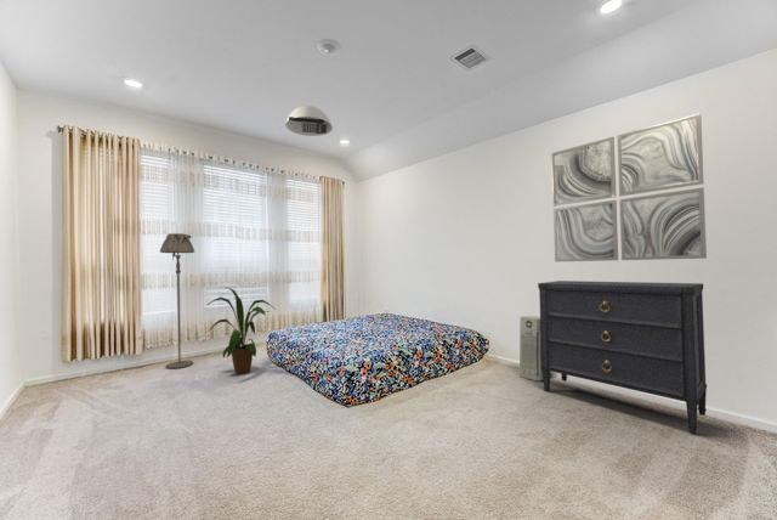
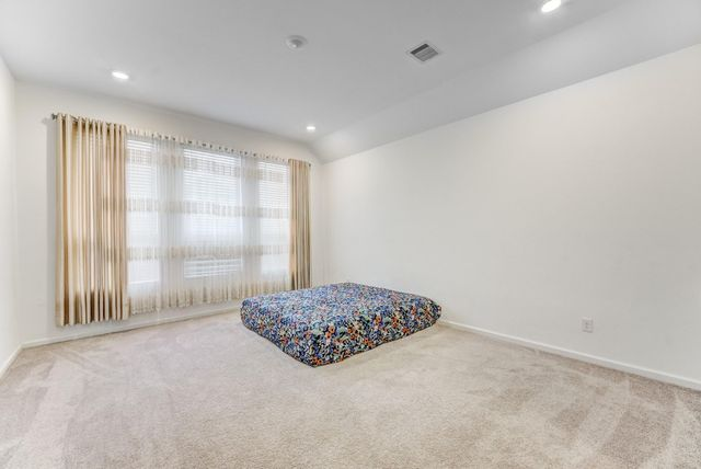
- dresser (614, 343)
- wall art (616, 196)
- floor lamp (177, 299)
- ceiling light (308, 118)
- air purifier (534, 345)
- house plant (243, 329)
